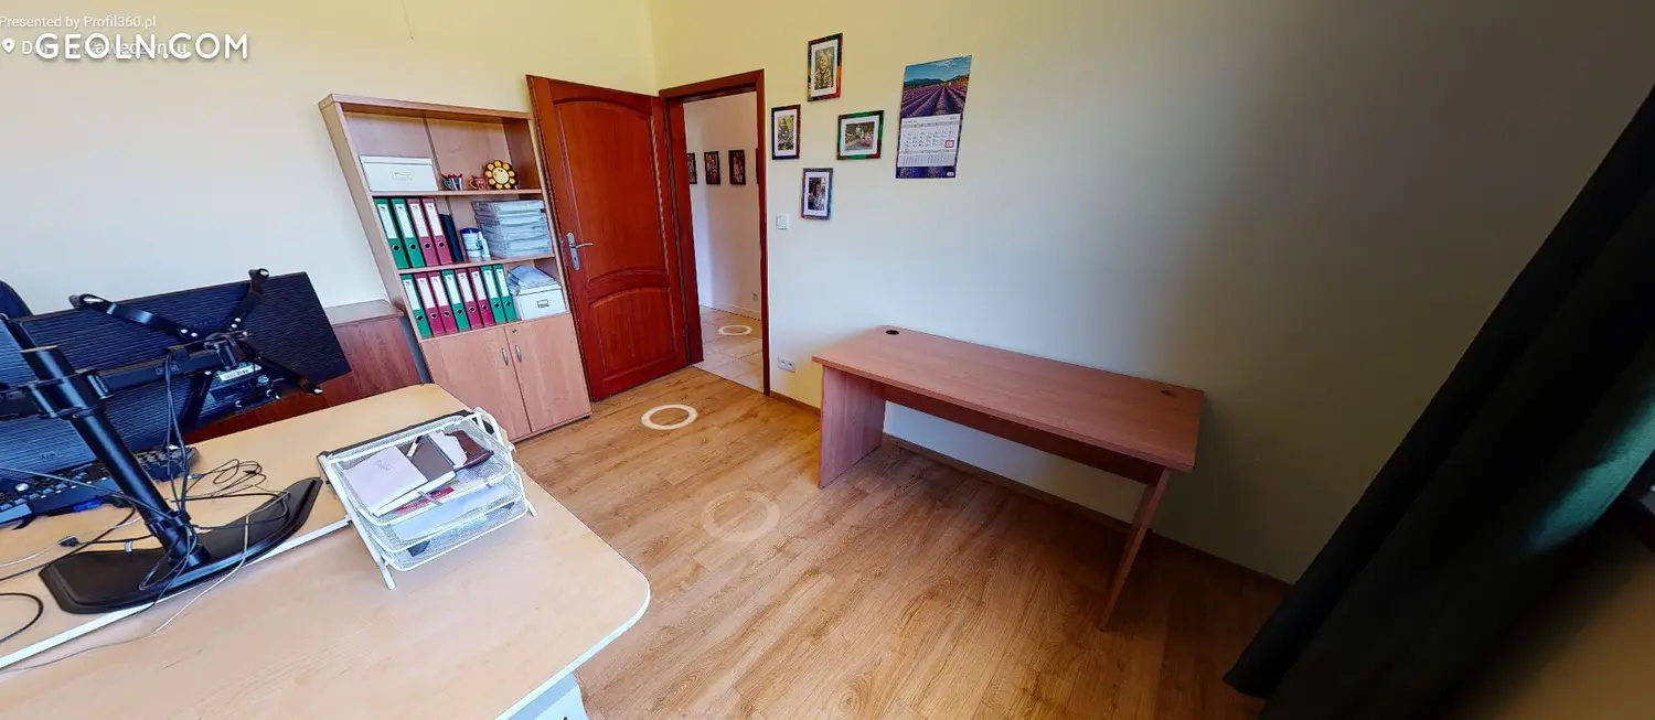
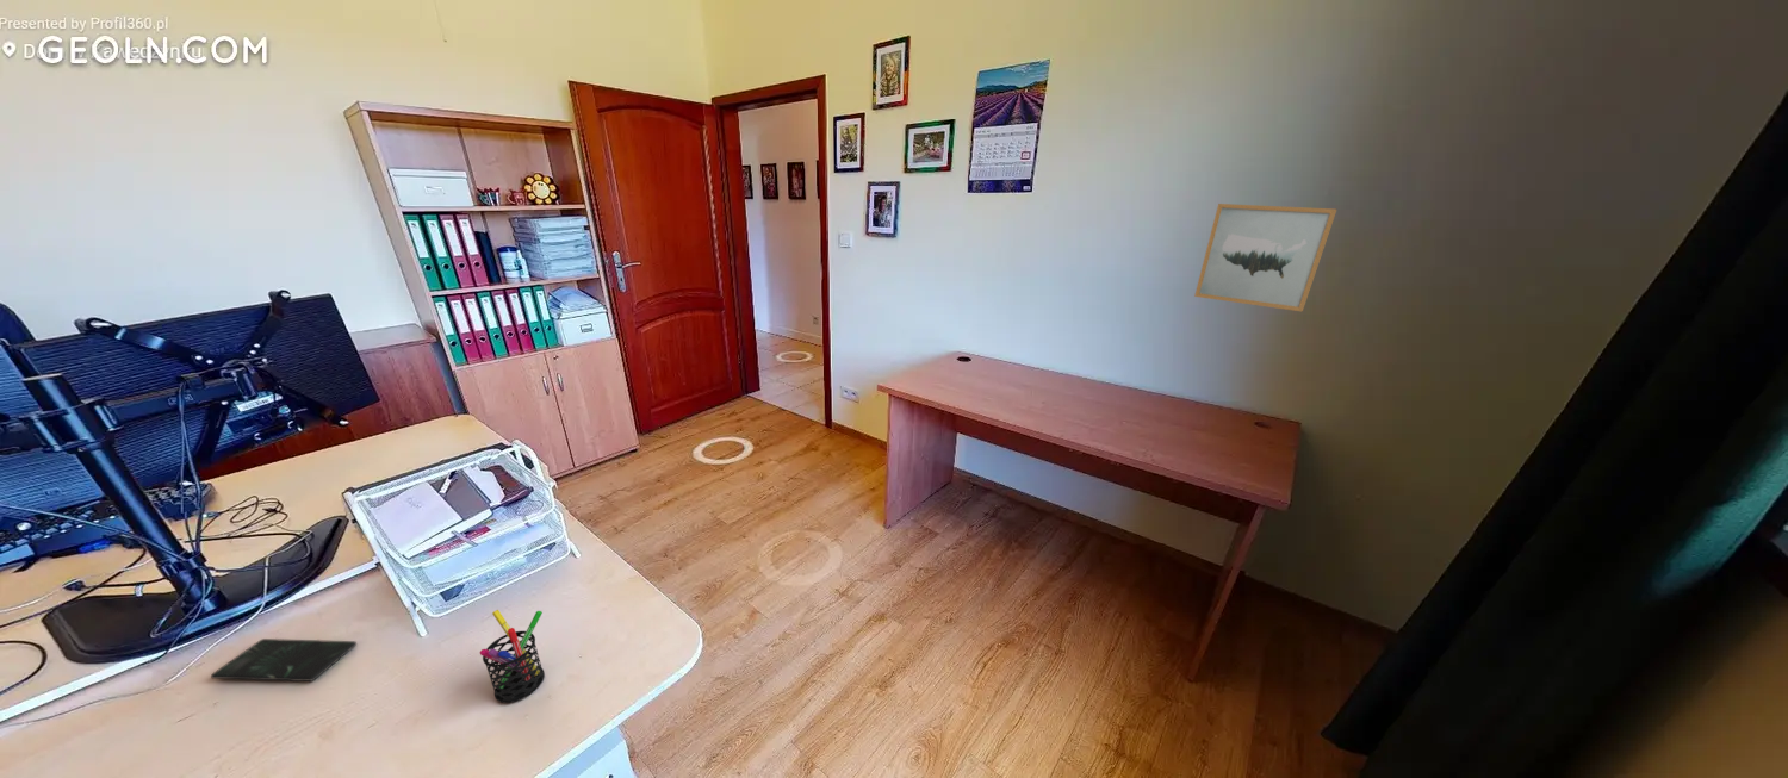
+ wall art (1260, 256)
+ smartphone (286, 659)
+ pen holder (517, 651)
